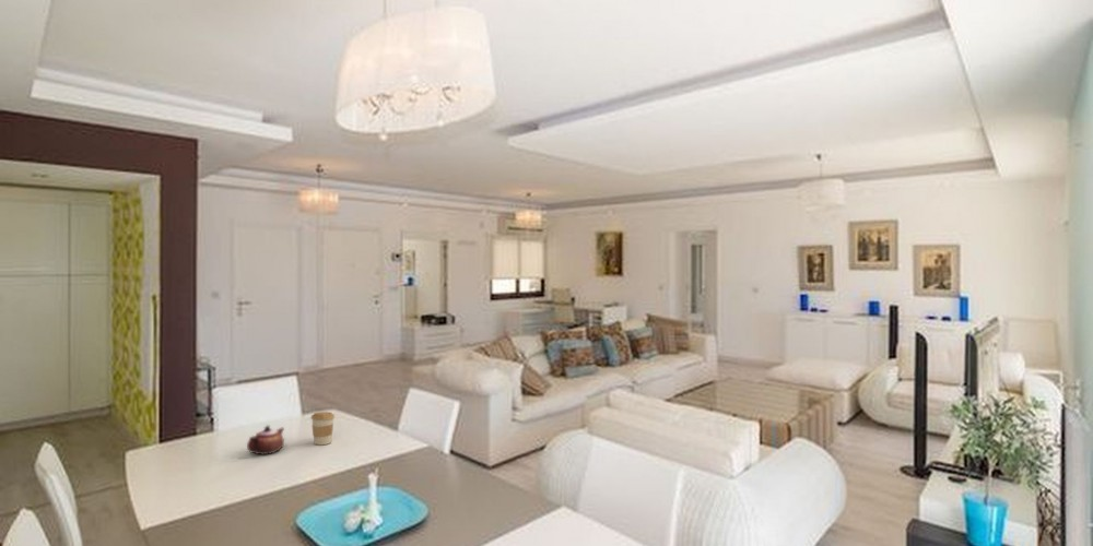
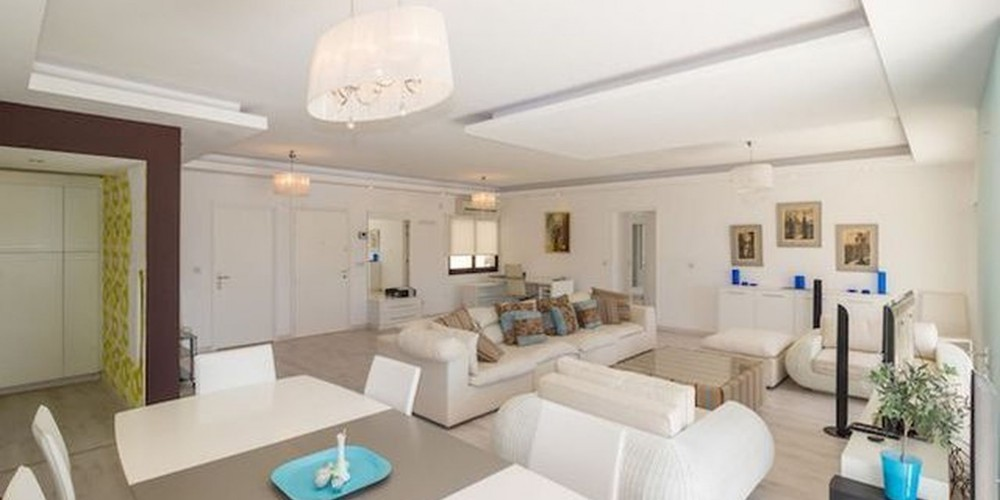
- coffee cup (322, 427)
- teapot (266, 438)
